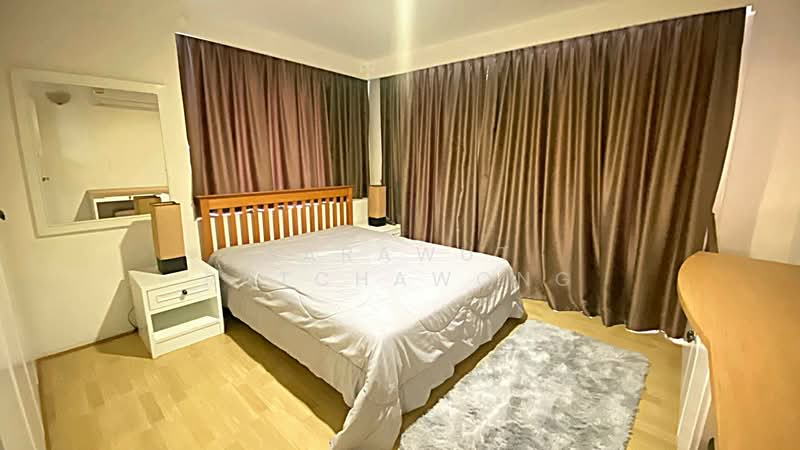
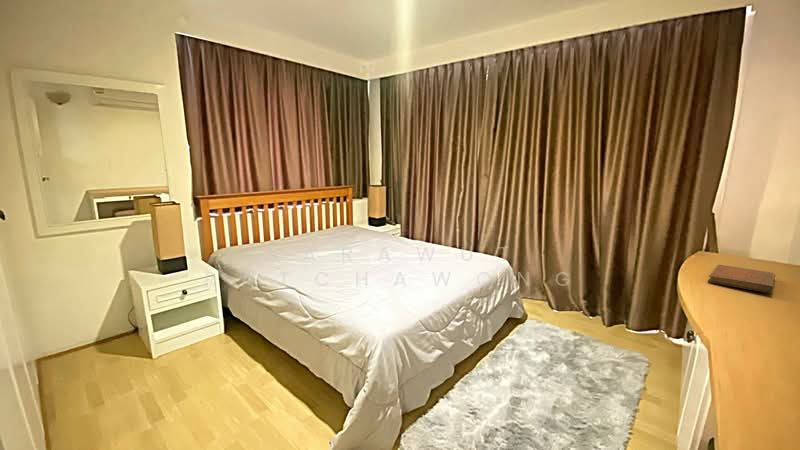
+ notebook (742, 277)
